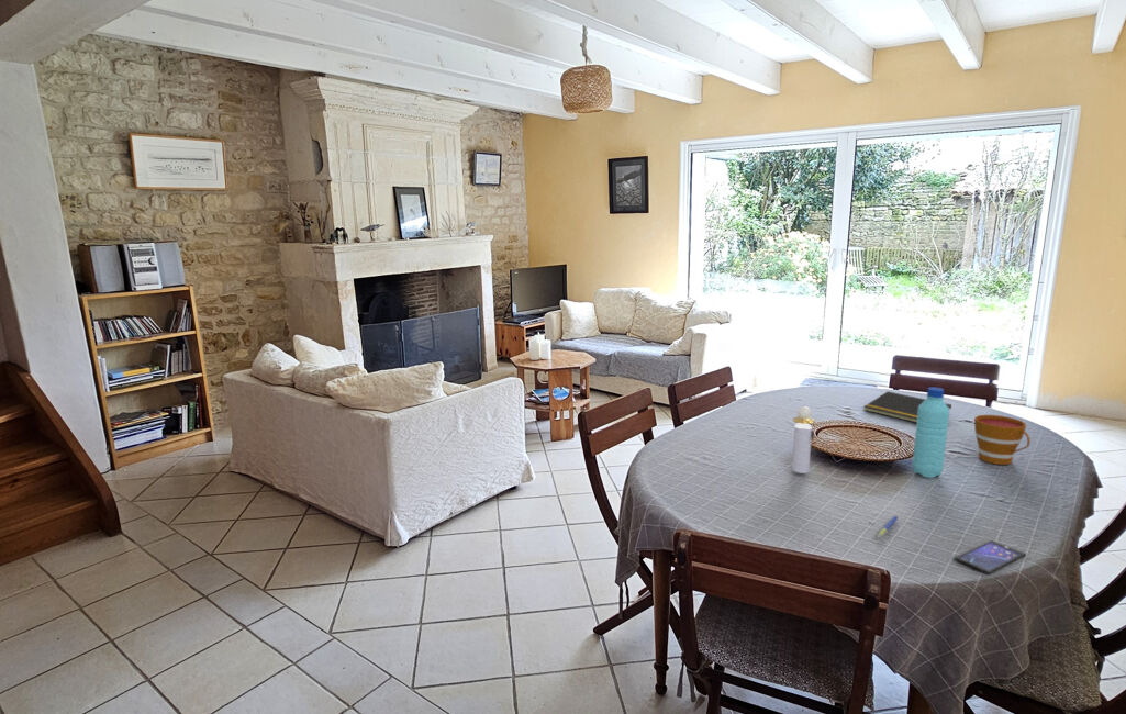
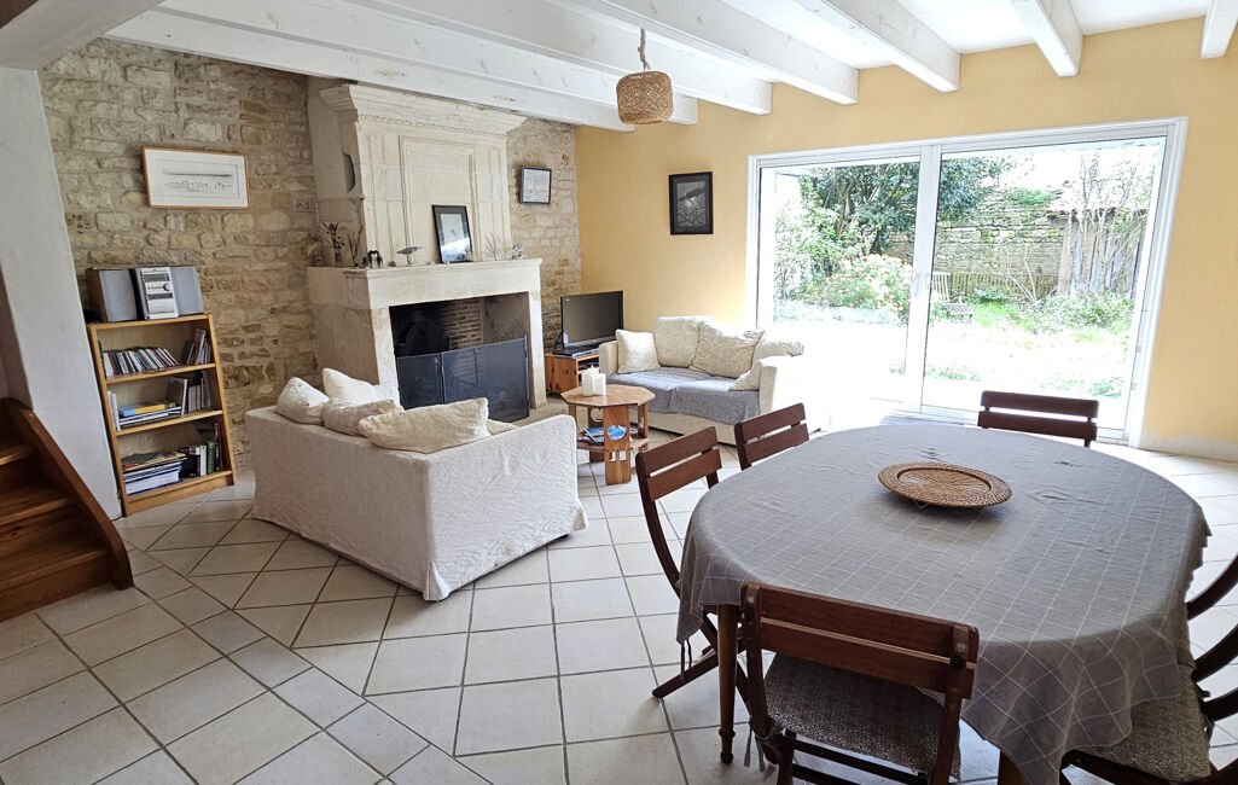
- water bottle (930, 432)
- perfume bottle (802, 439)
- pen (887, 526)
- smartphone (990, 556)
- notepad (906, 406)
- cup (1001, 440)
